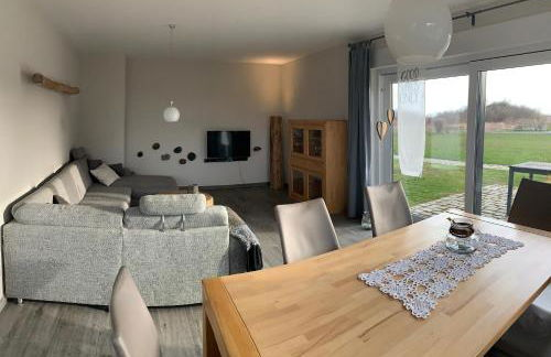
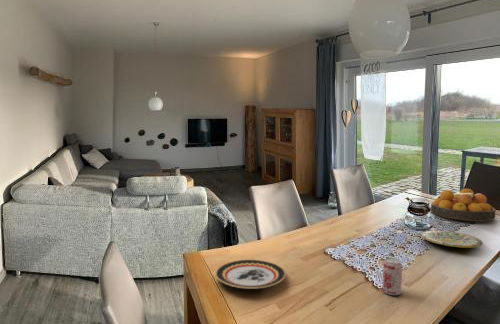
+ plate (450, 240)
+ beverage can (392, 276)
+ fruit bowl (462, 202)
+ plate (250, 275)
